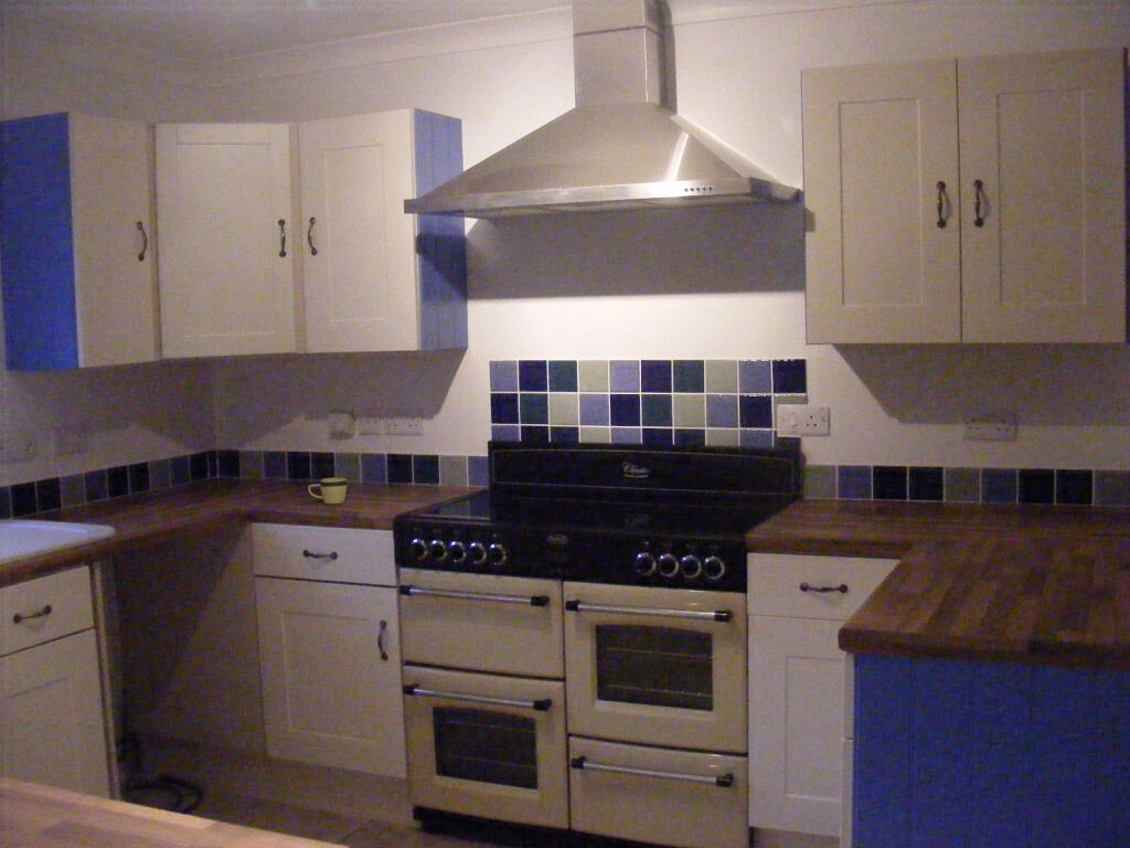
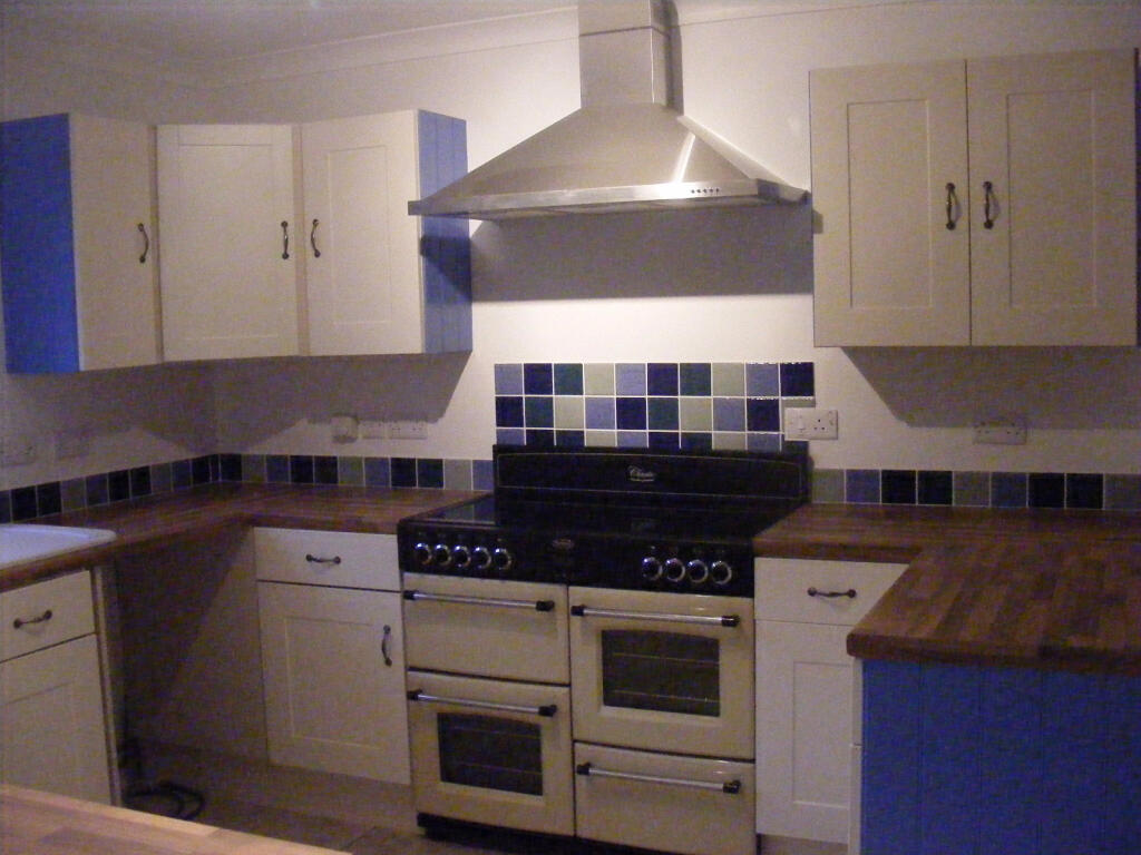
- mug (328, 490)
